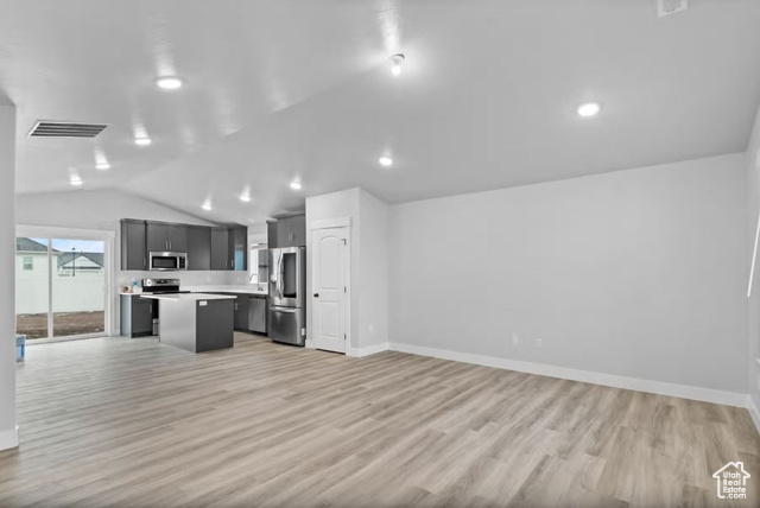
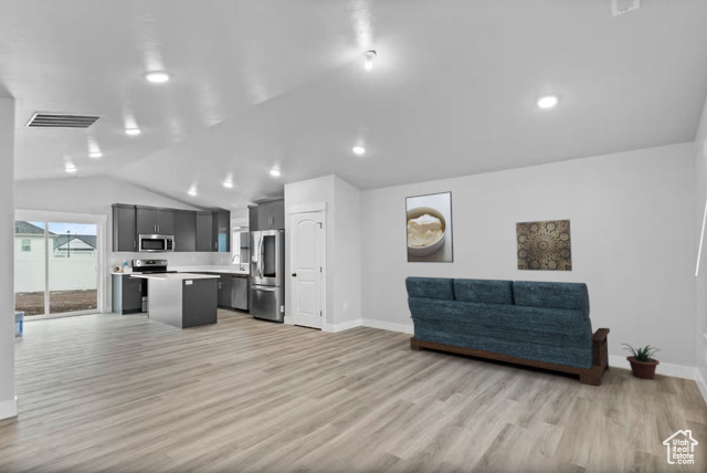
+ potted plant (641, 360)
+ wall art (542, 245)
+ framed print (428, 228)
+ sofa (495, 317)
